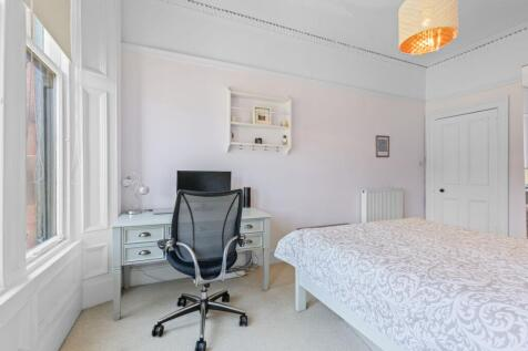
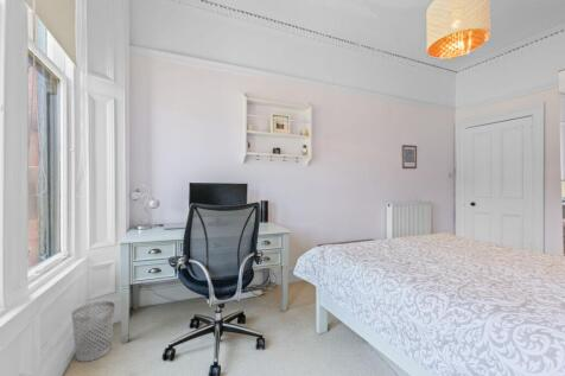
+ wastebasket (94, 330)
